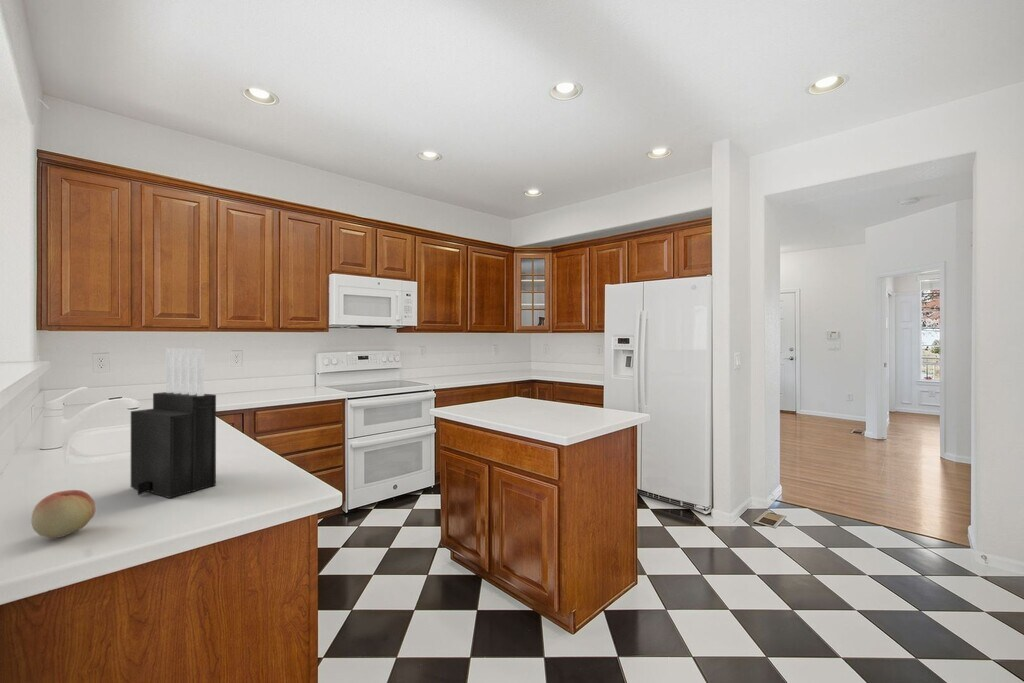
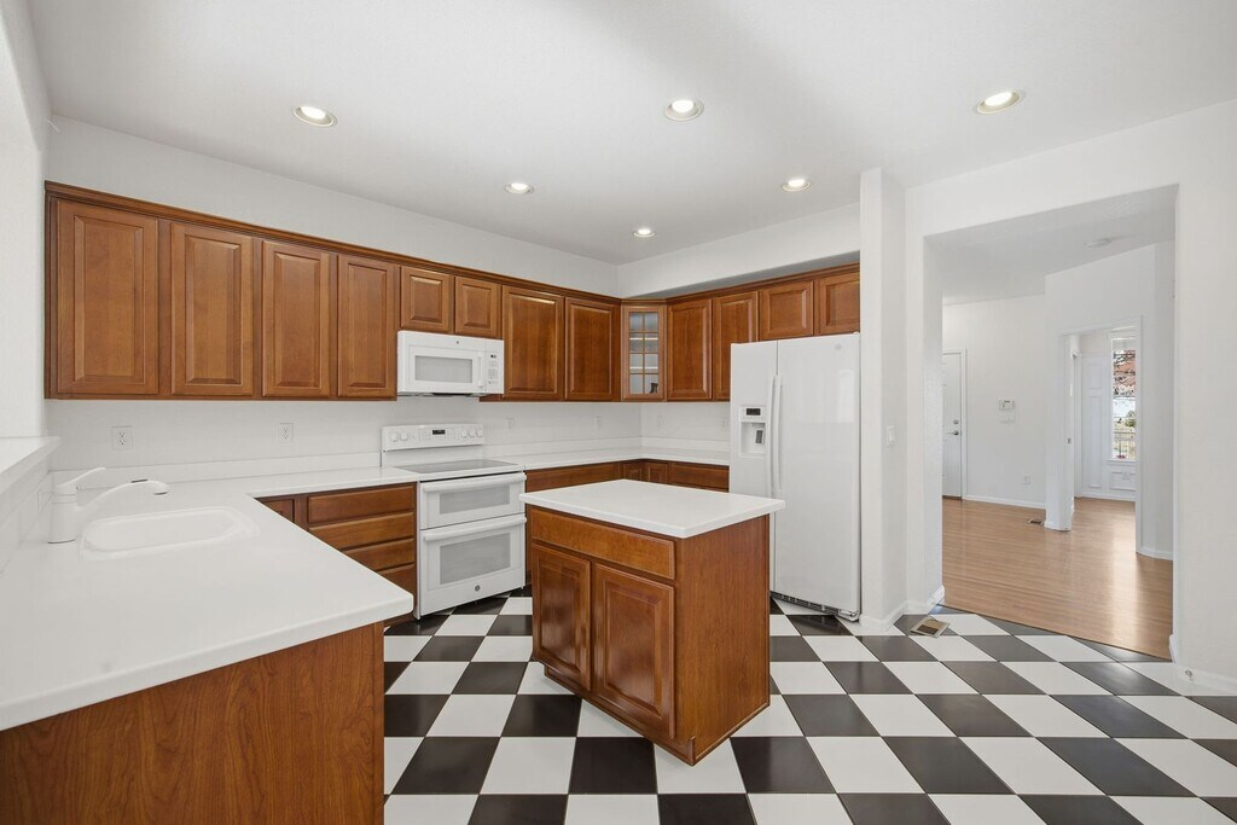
- knife block (168, 418)
- fruit (64, 513)
